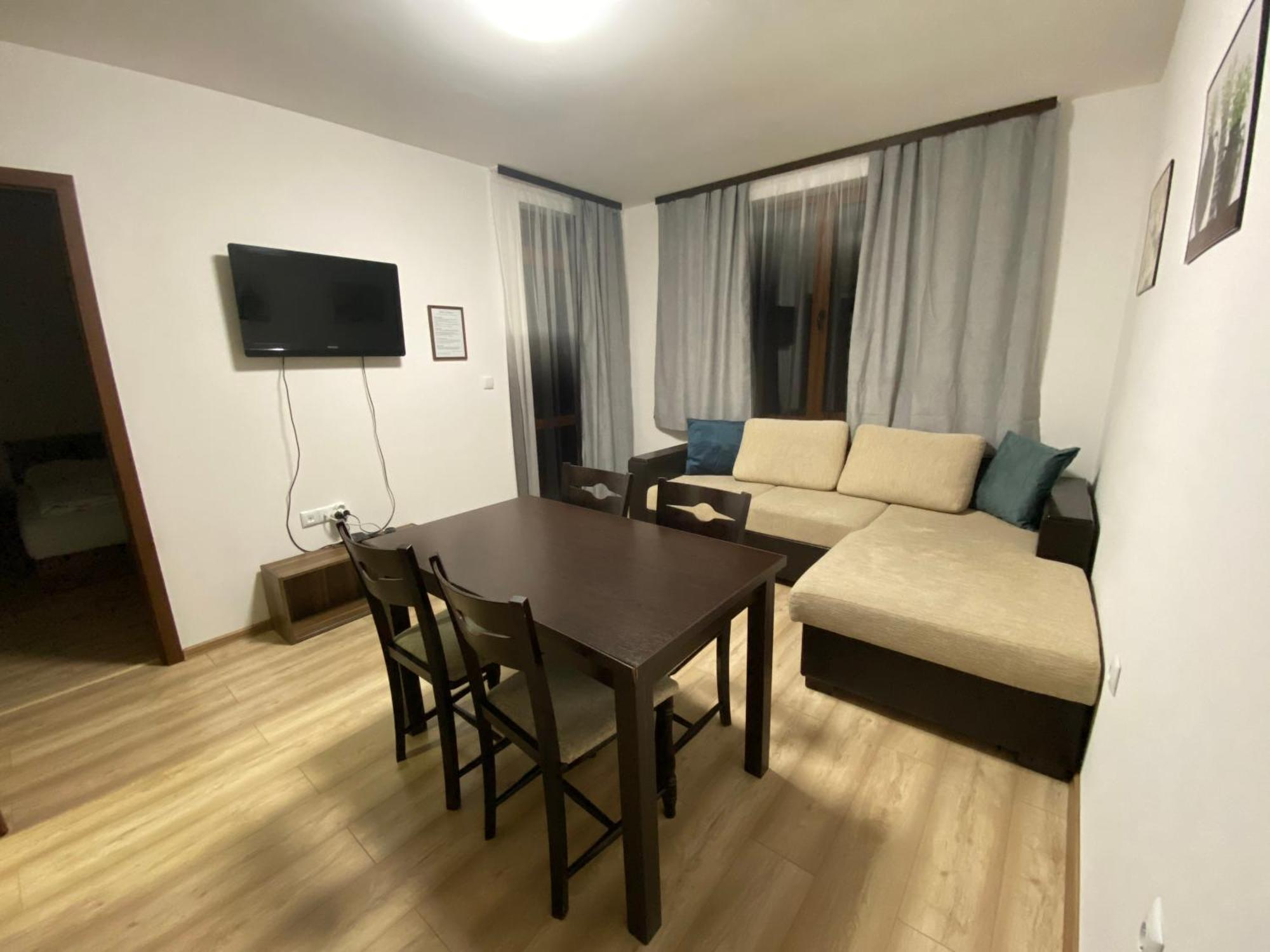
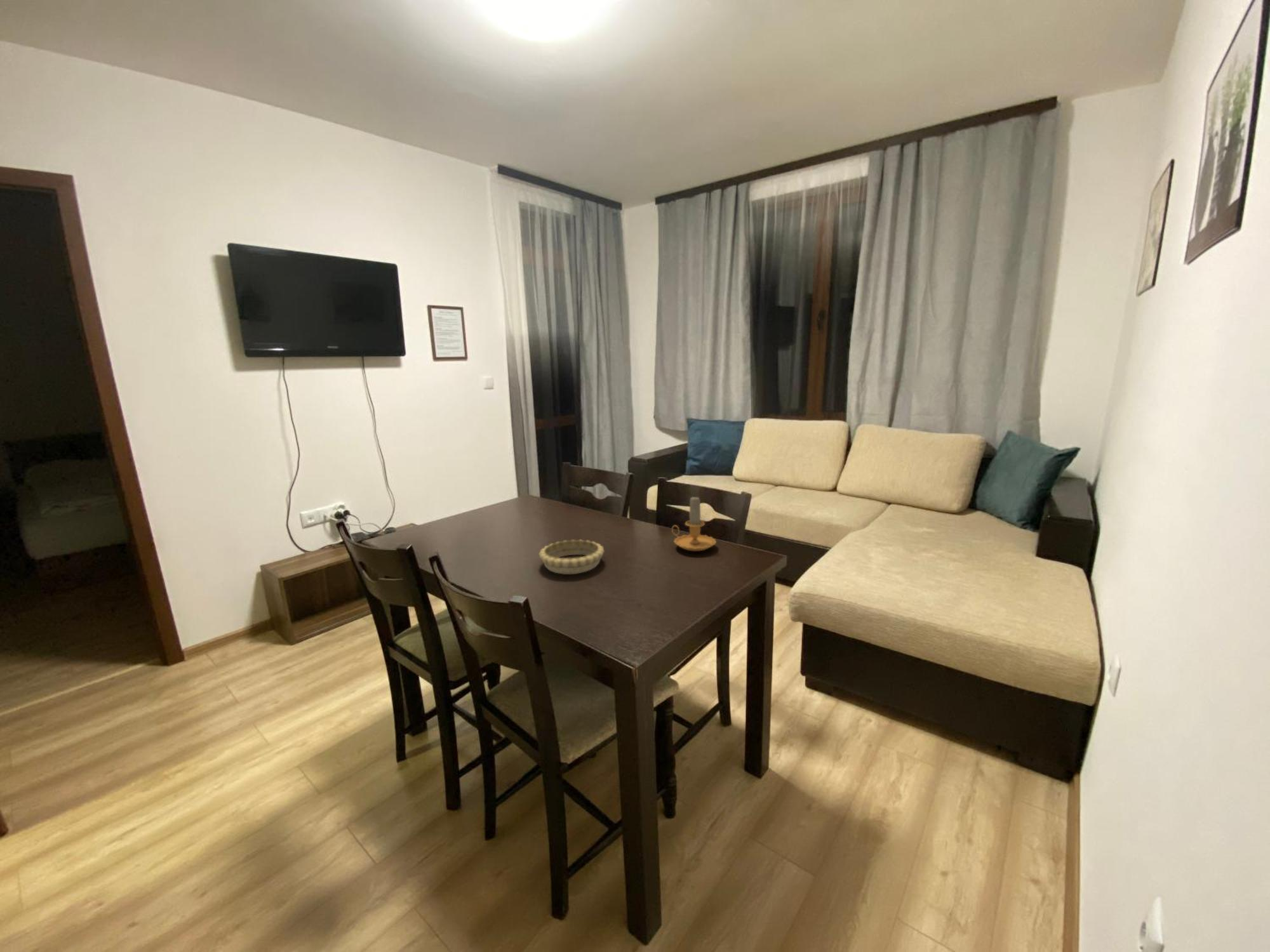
+ decorative bowl (571, 555)
+ candle (691, 520)
